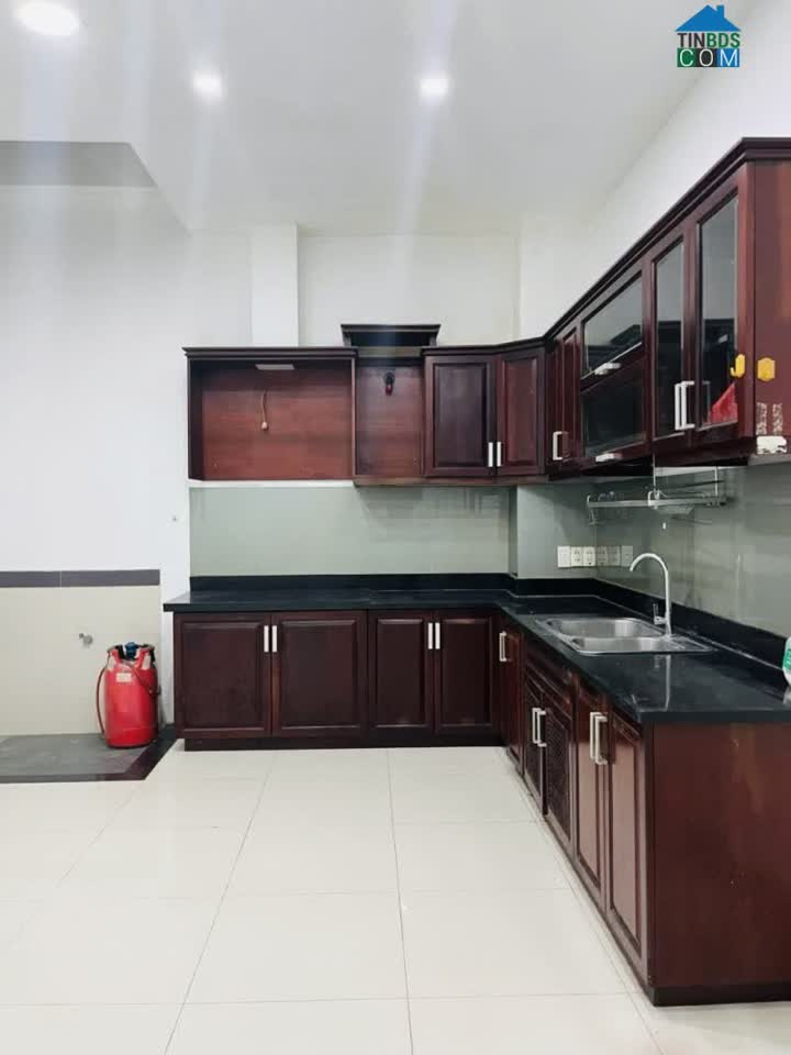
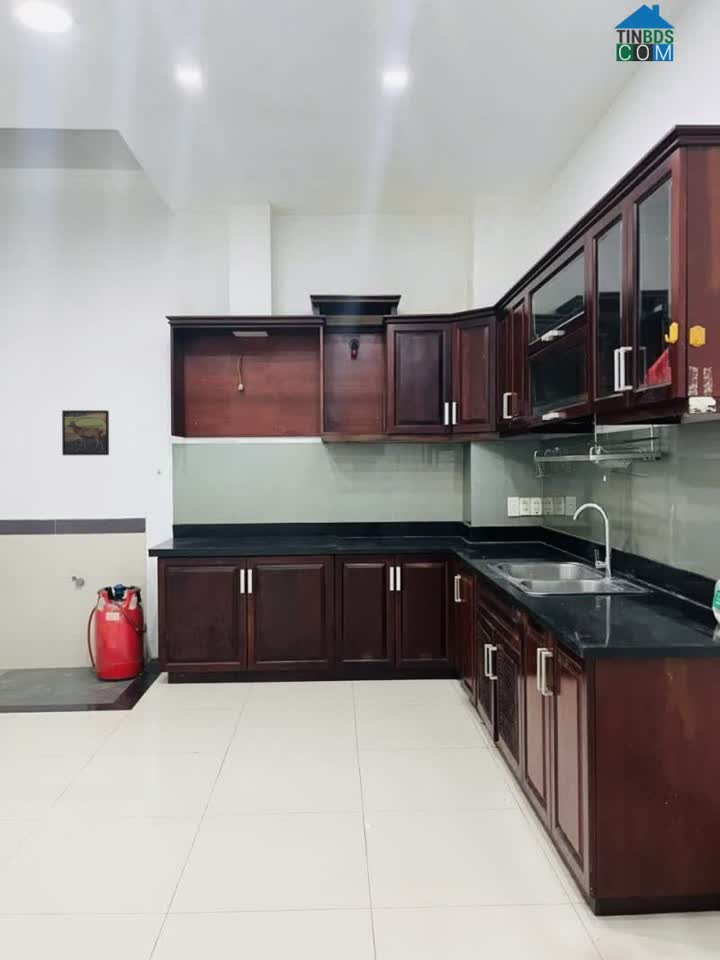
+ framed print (85, 432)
